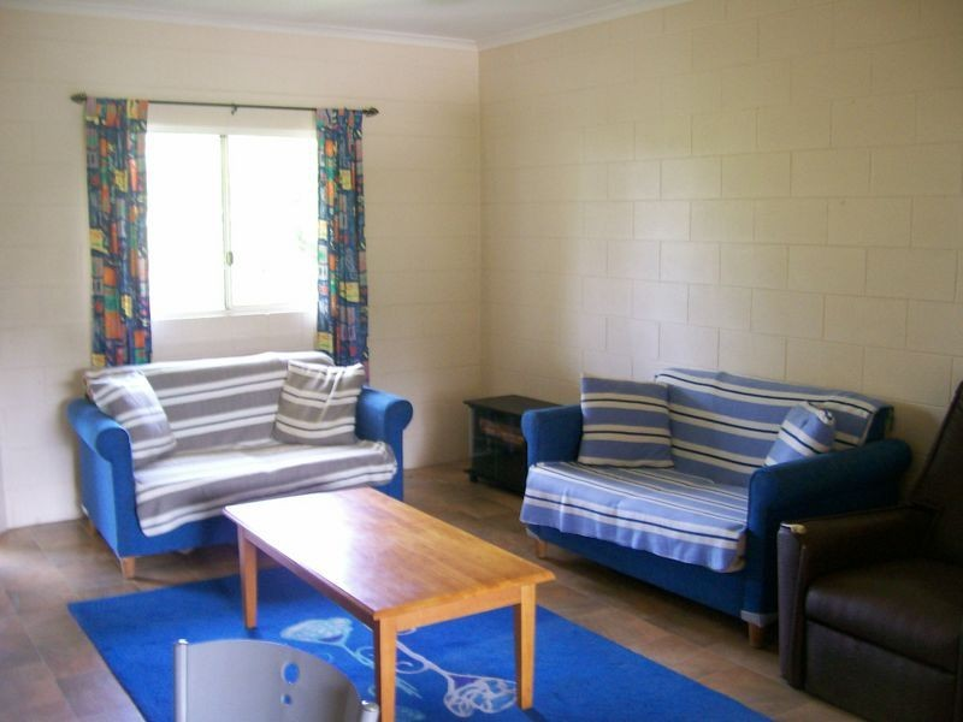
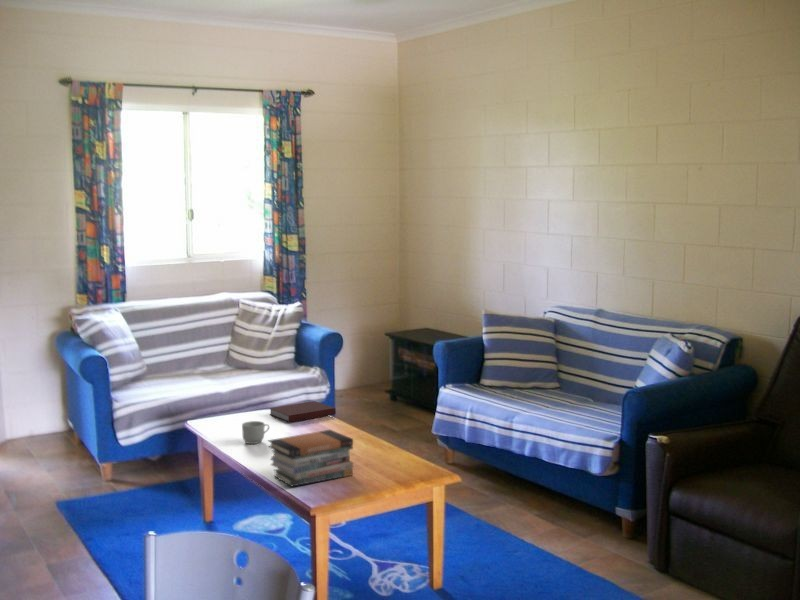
+ notebook (302, 411)
+ book stack (311, 457)
+ mug (256, 432)
